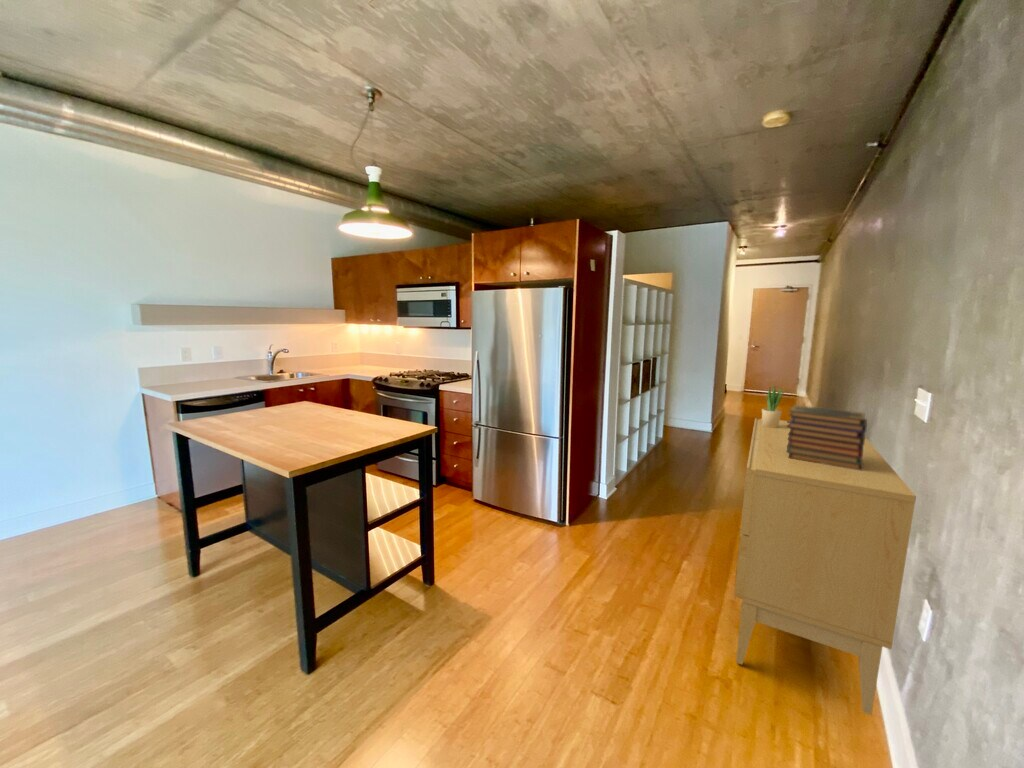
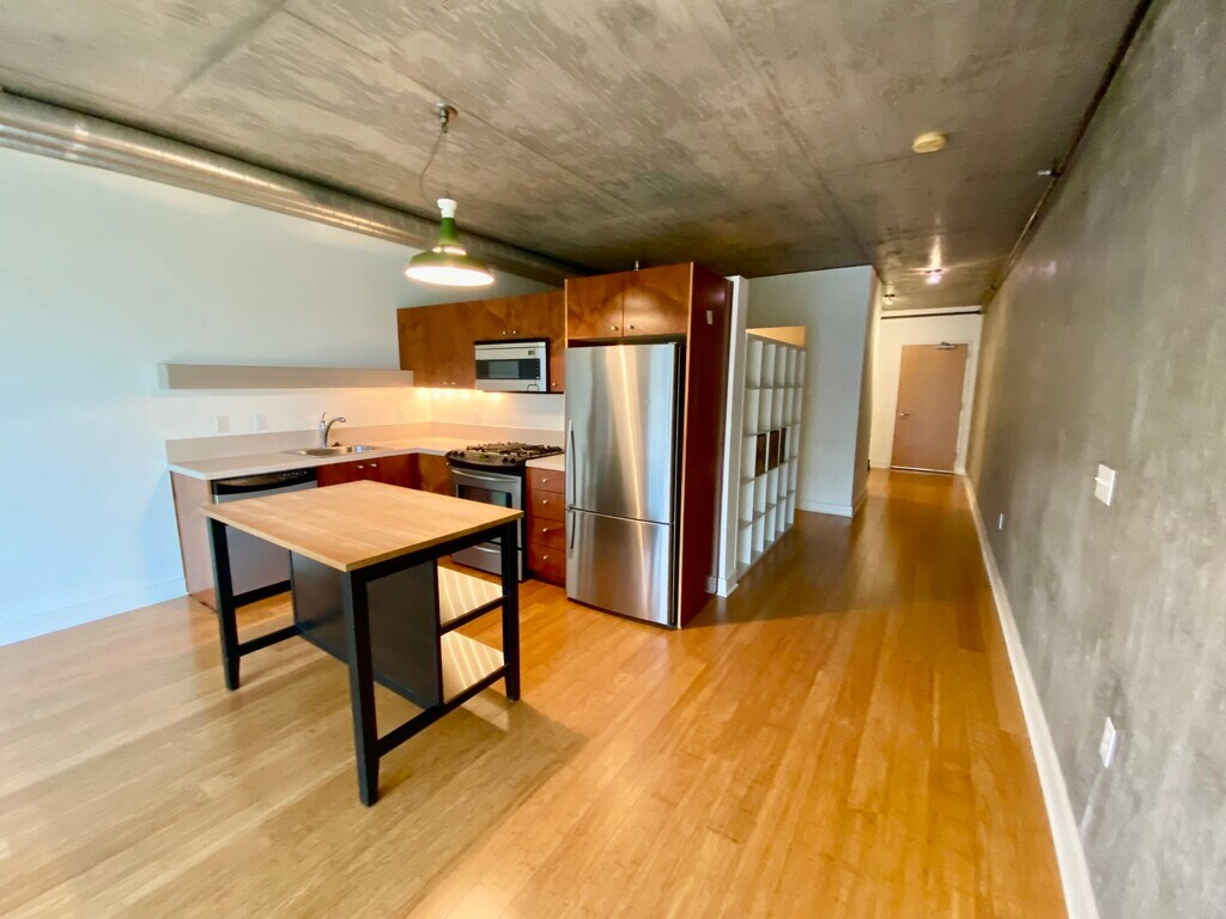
- book stack (824, 435)
- sideboard (801, 529)
- potted plant (773, 403)
